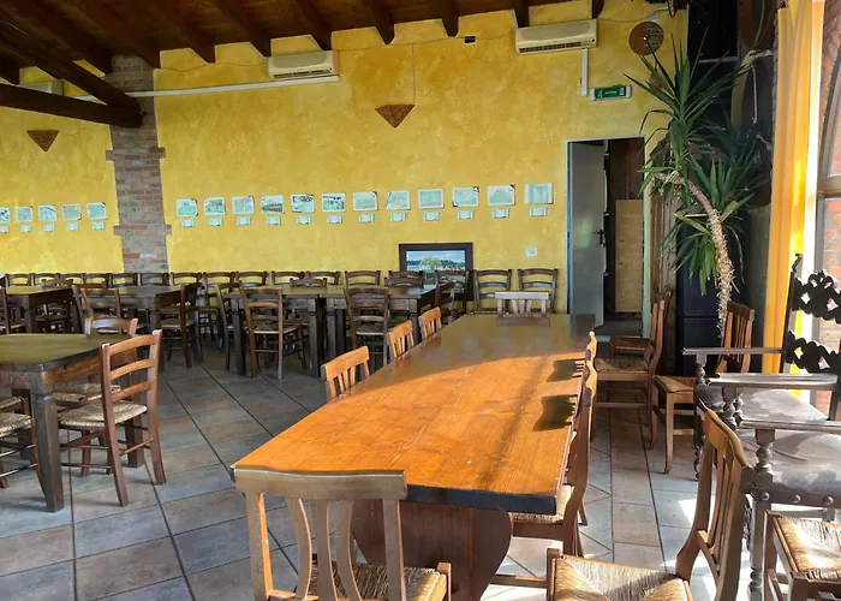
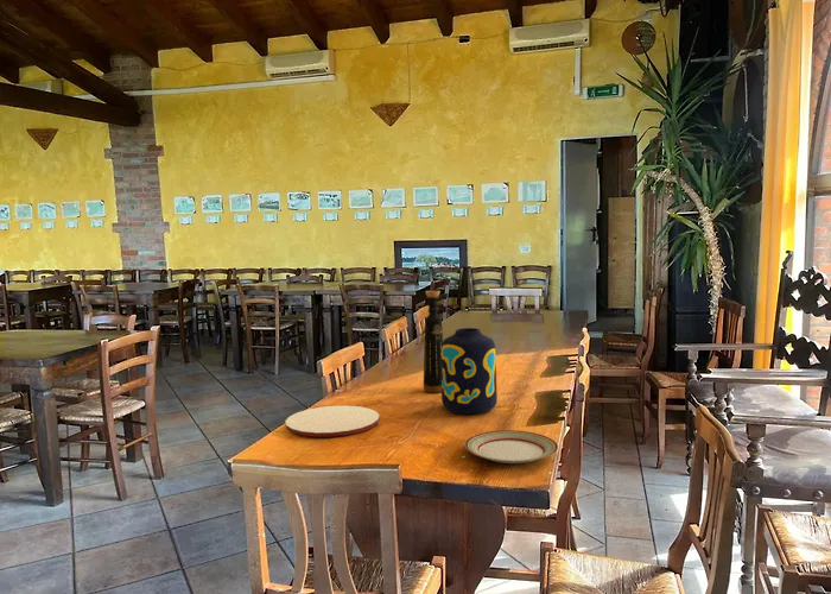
+ vase (468, 368)
+ plate (332, 419)
+ plate (510, 448)
+ bottle (433, 340)
